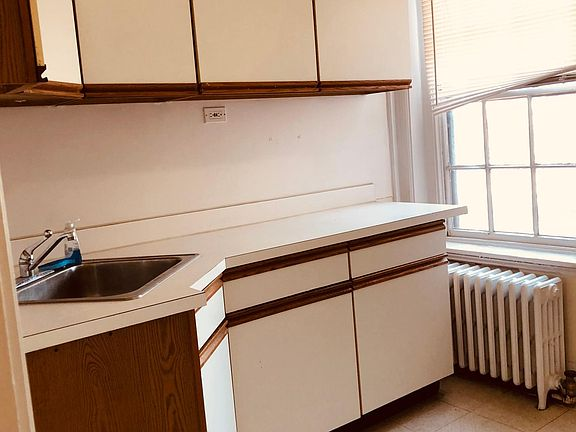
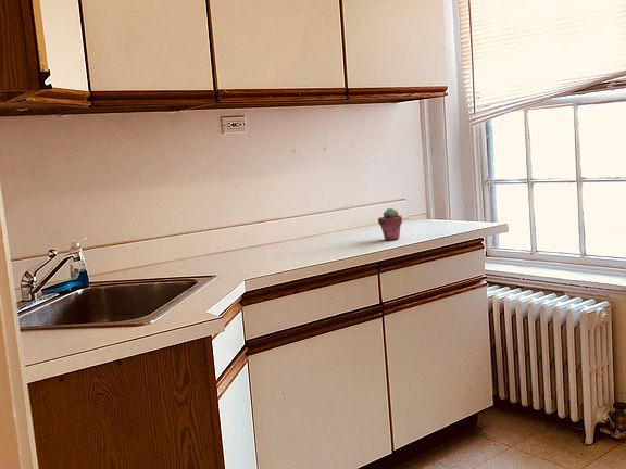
+ potted succulent (390, 223)
